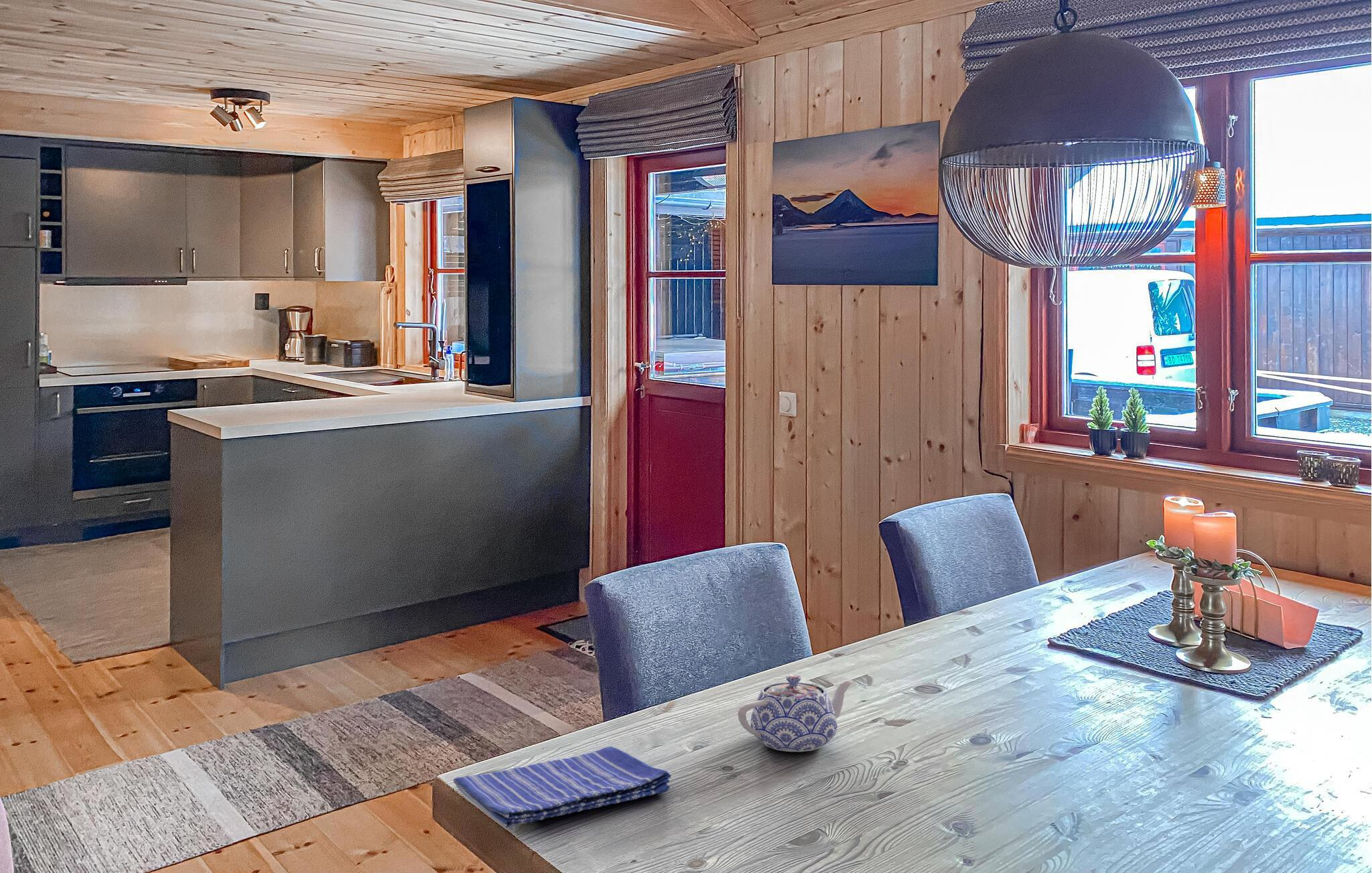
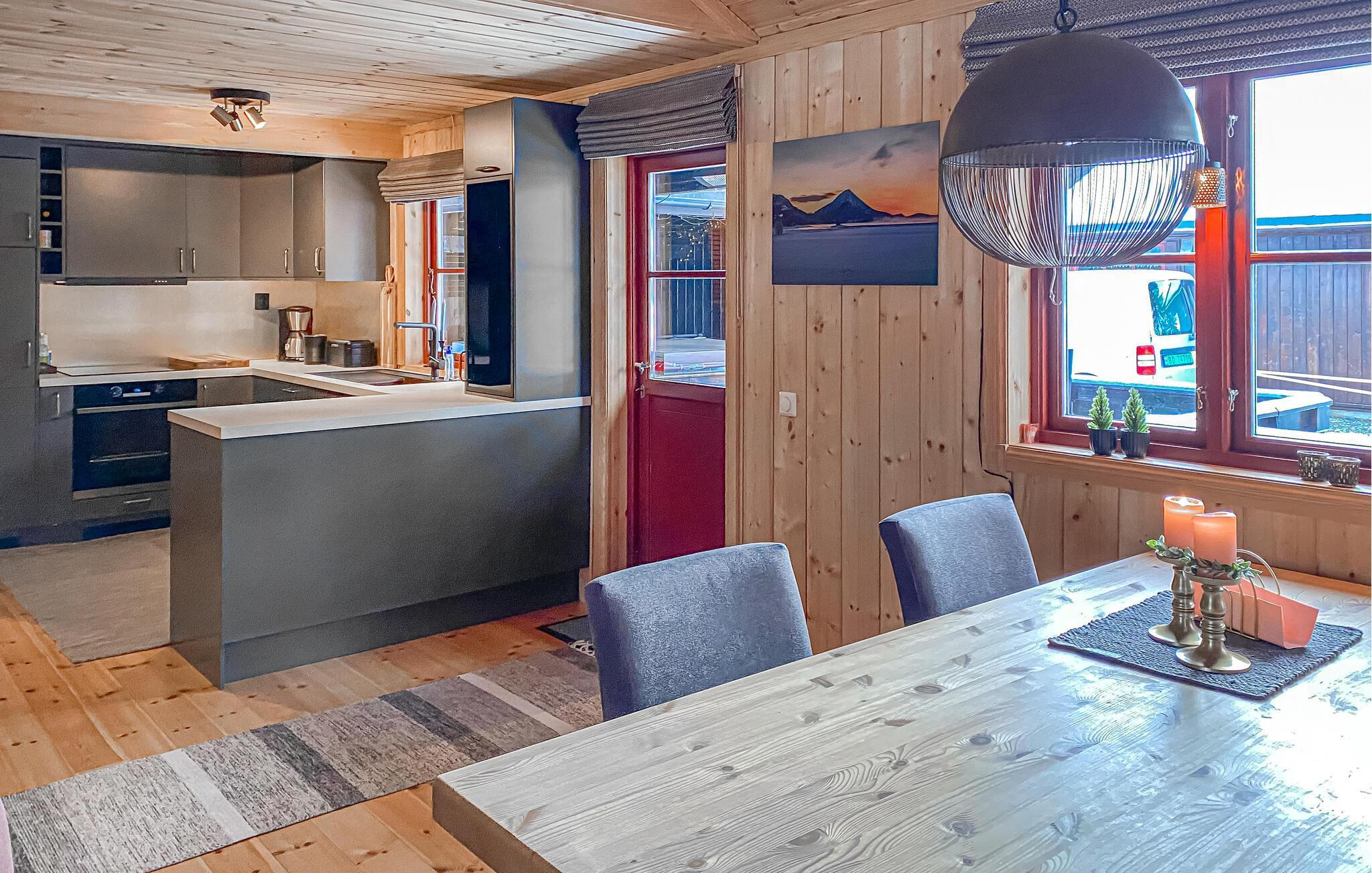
- dish towel (563, 780)
- teapot (797, 709)
